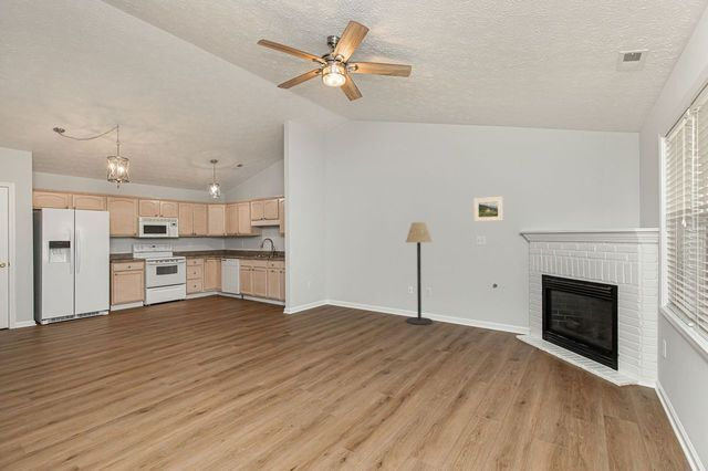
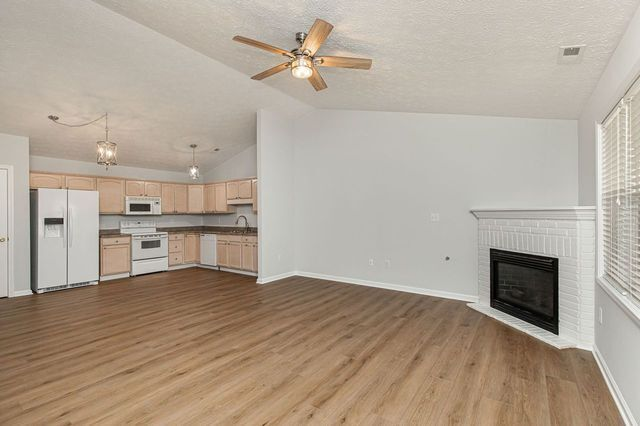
- floor lamp (418, 272)
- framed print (488, 209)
